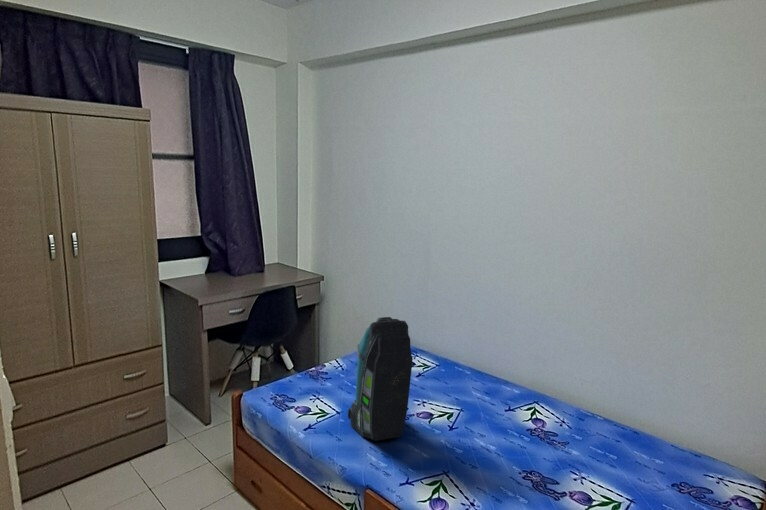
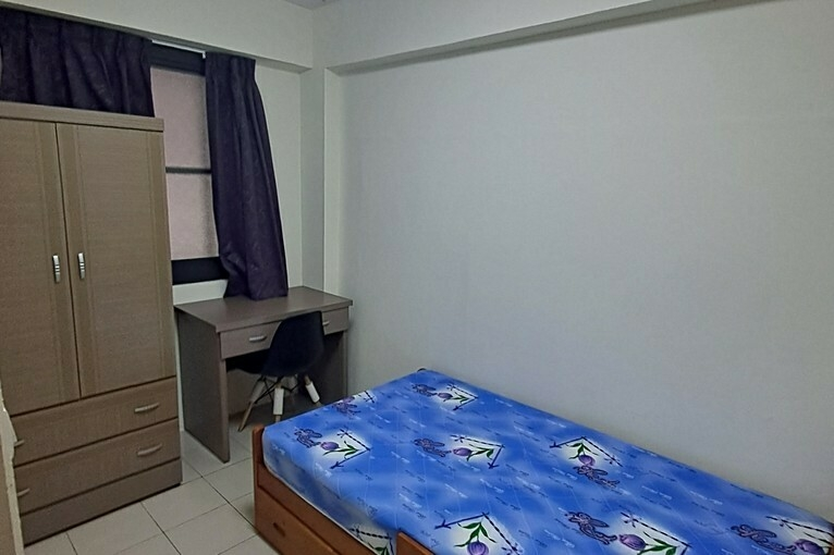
- backpack (381, 374)
